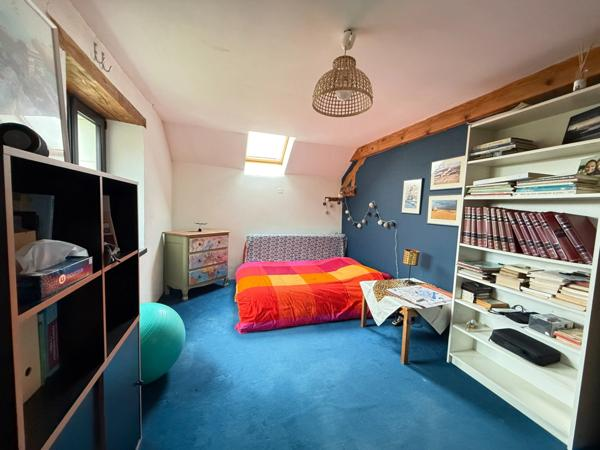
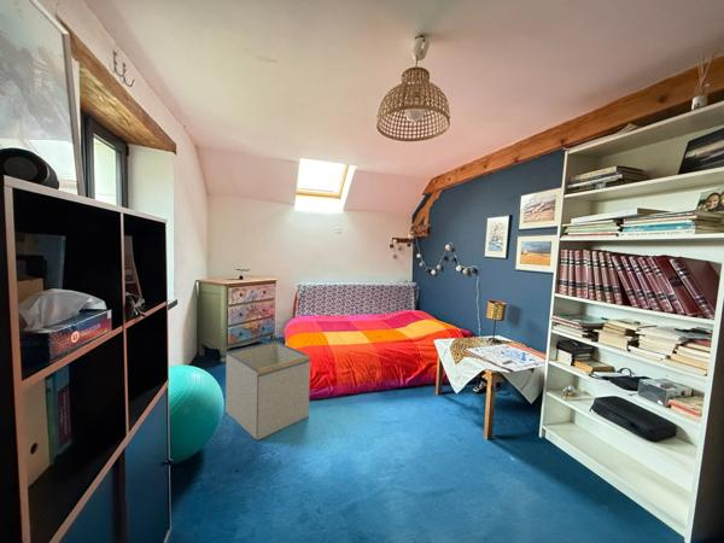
+ storage bin (268, 384)
